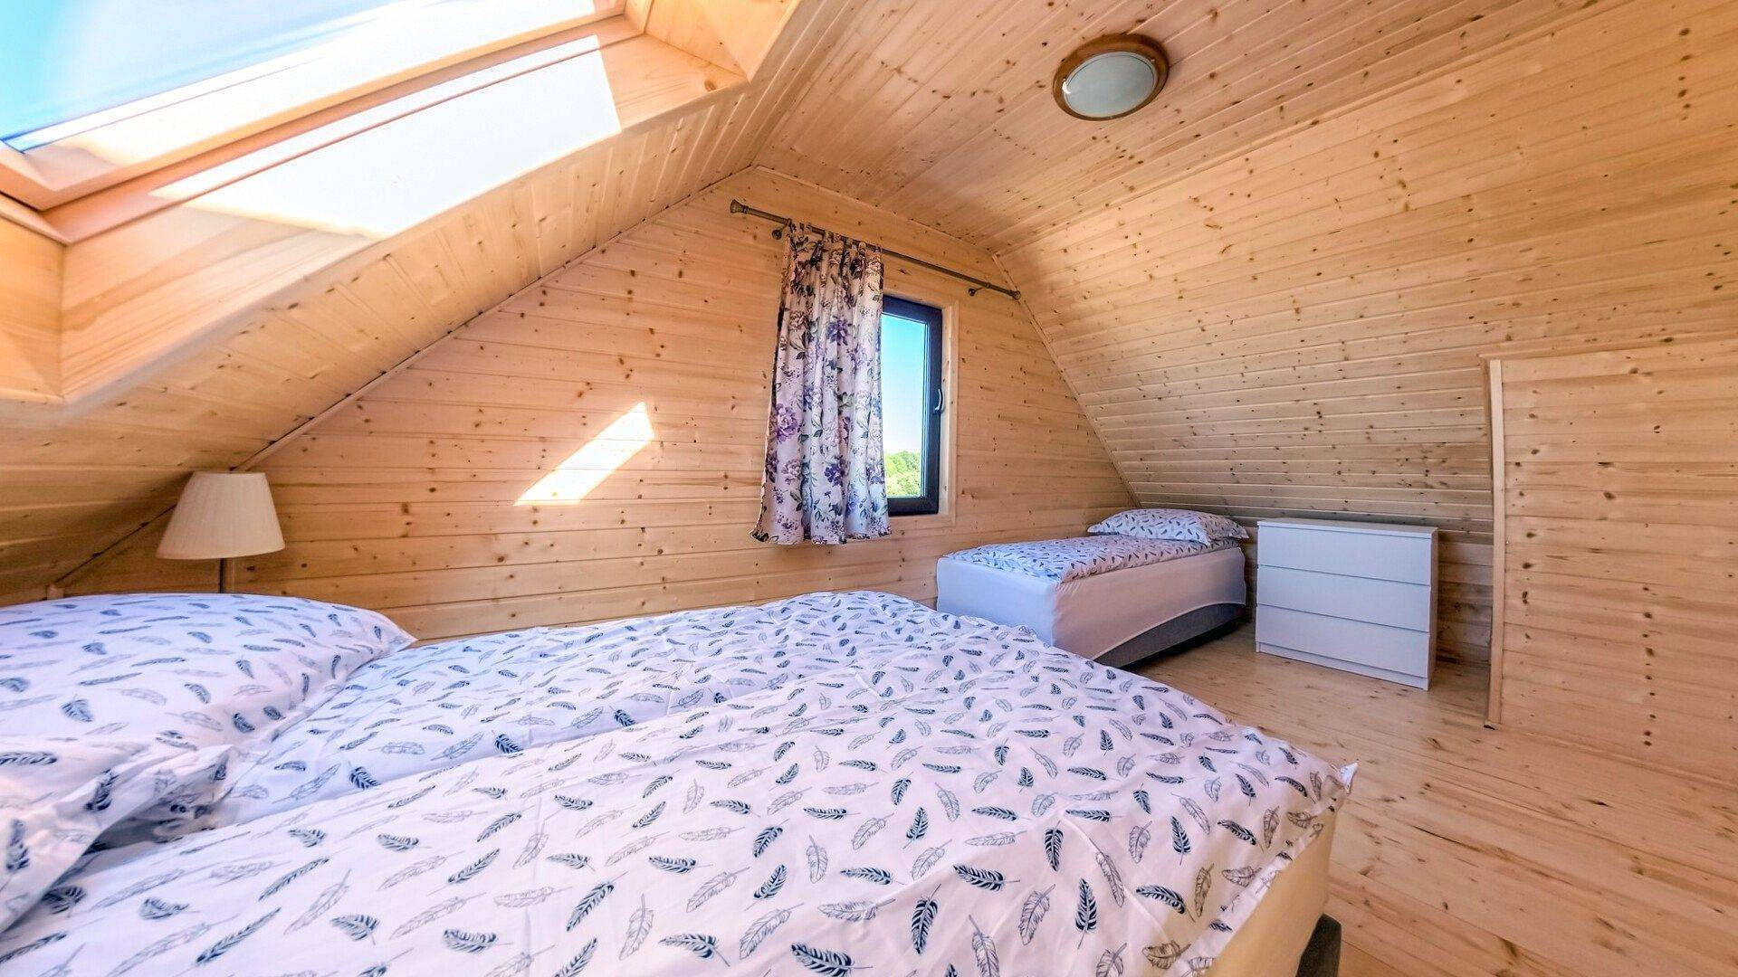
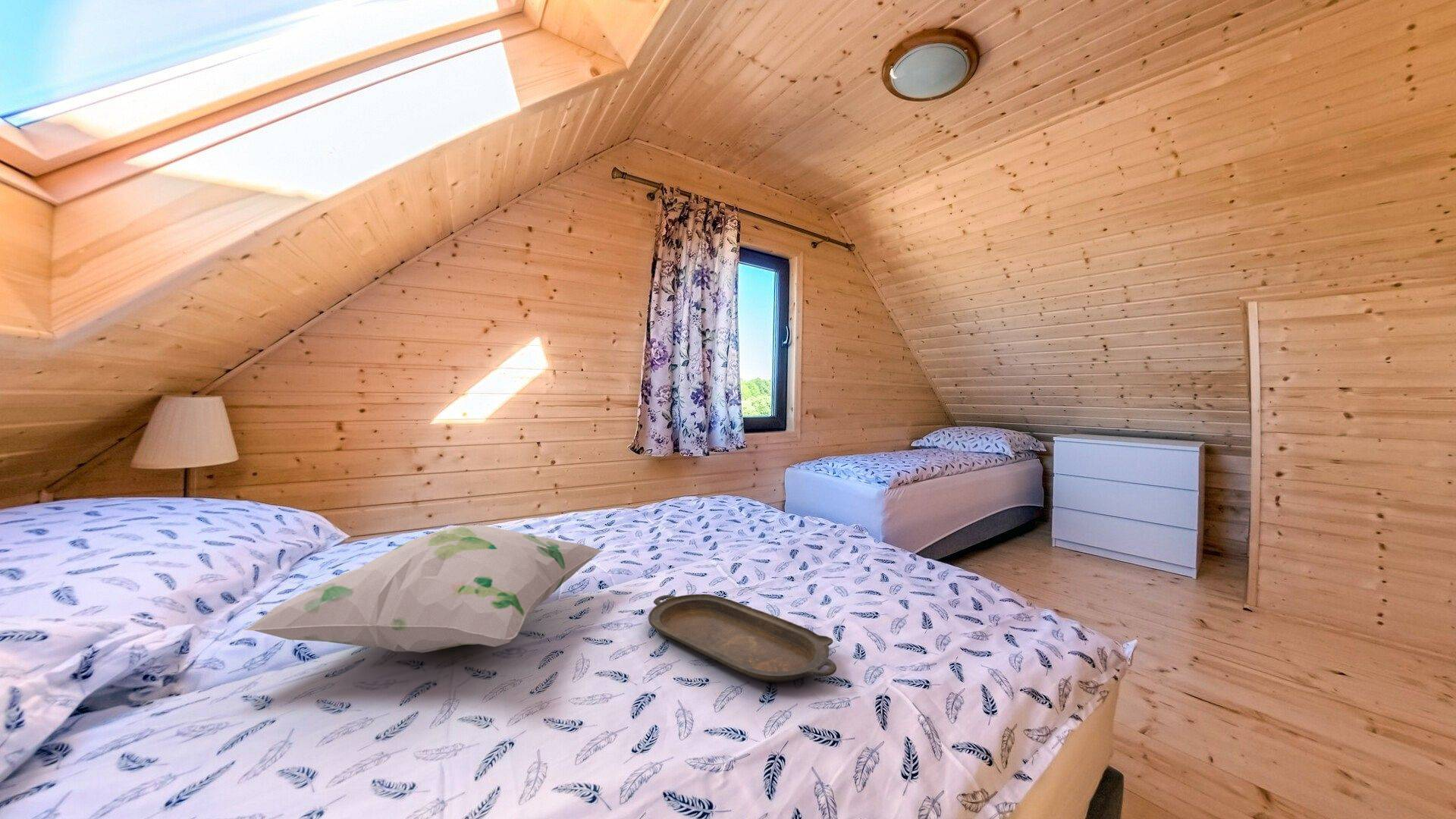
+ decorative pillow (458, 580)
+ serving tray (731, 634)
